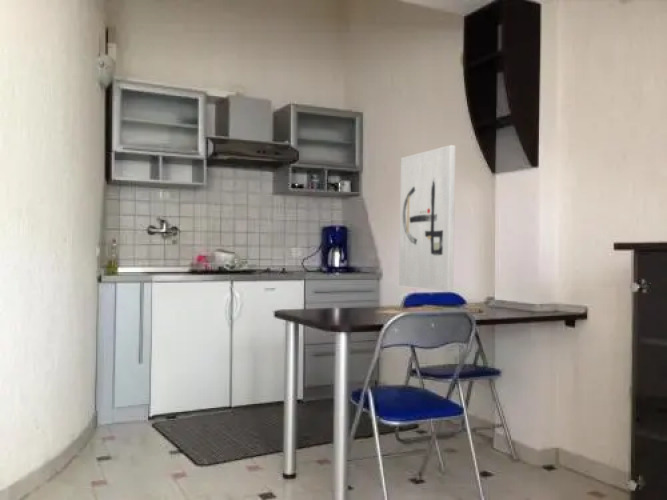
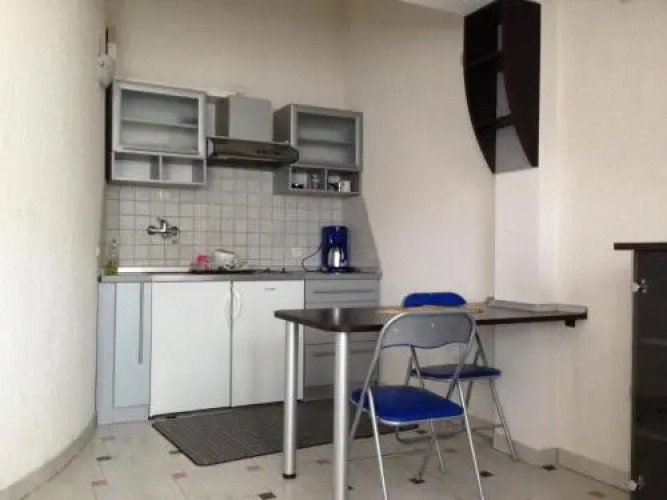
- wall art (425, 219)
